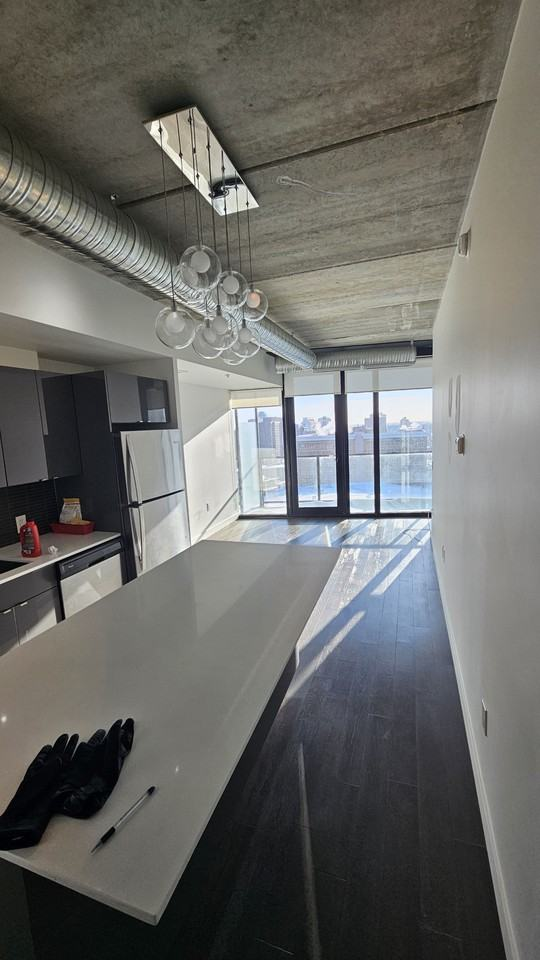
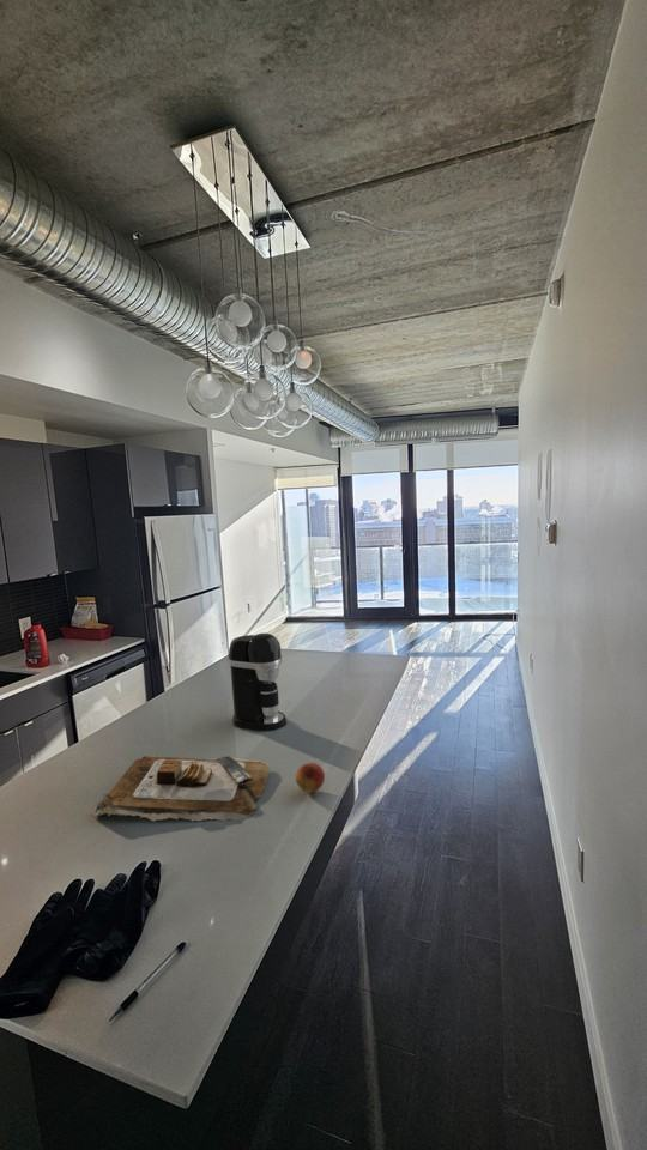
+ cutting board (185, 779)
+ coffee maker (255, 678)
+ fruit (309, 777)
